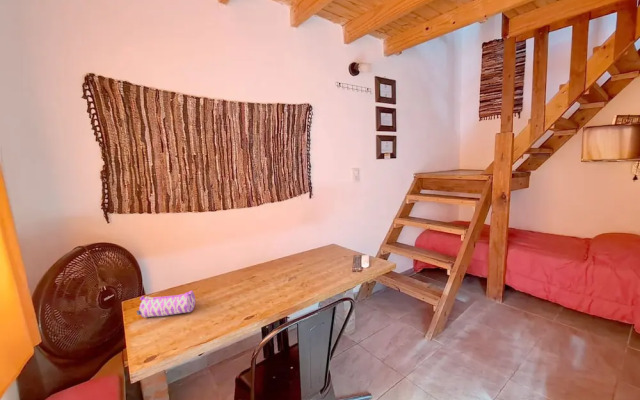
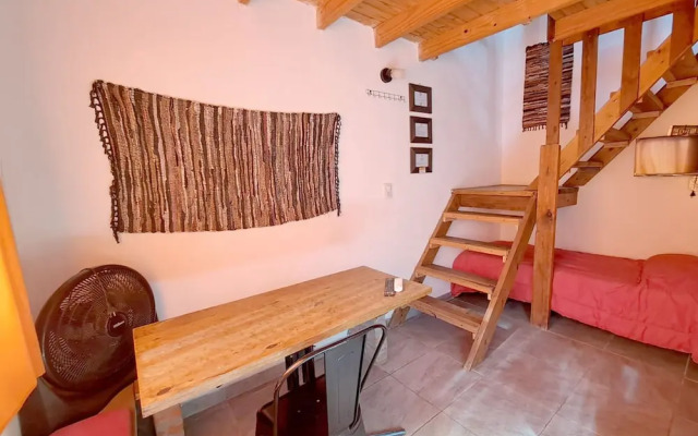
- pencil case (168, 303)
